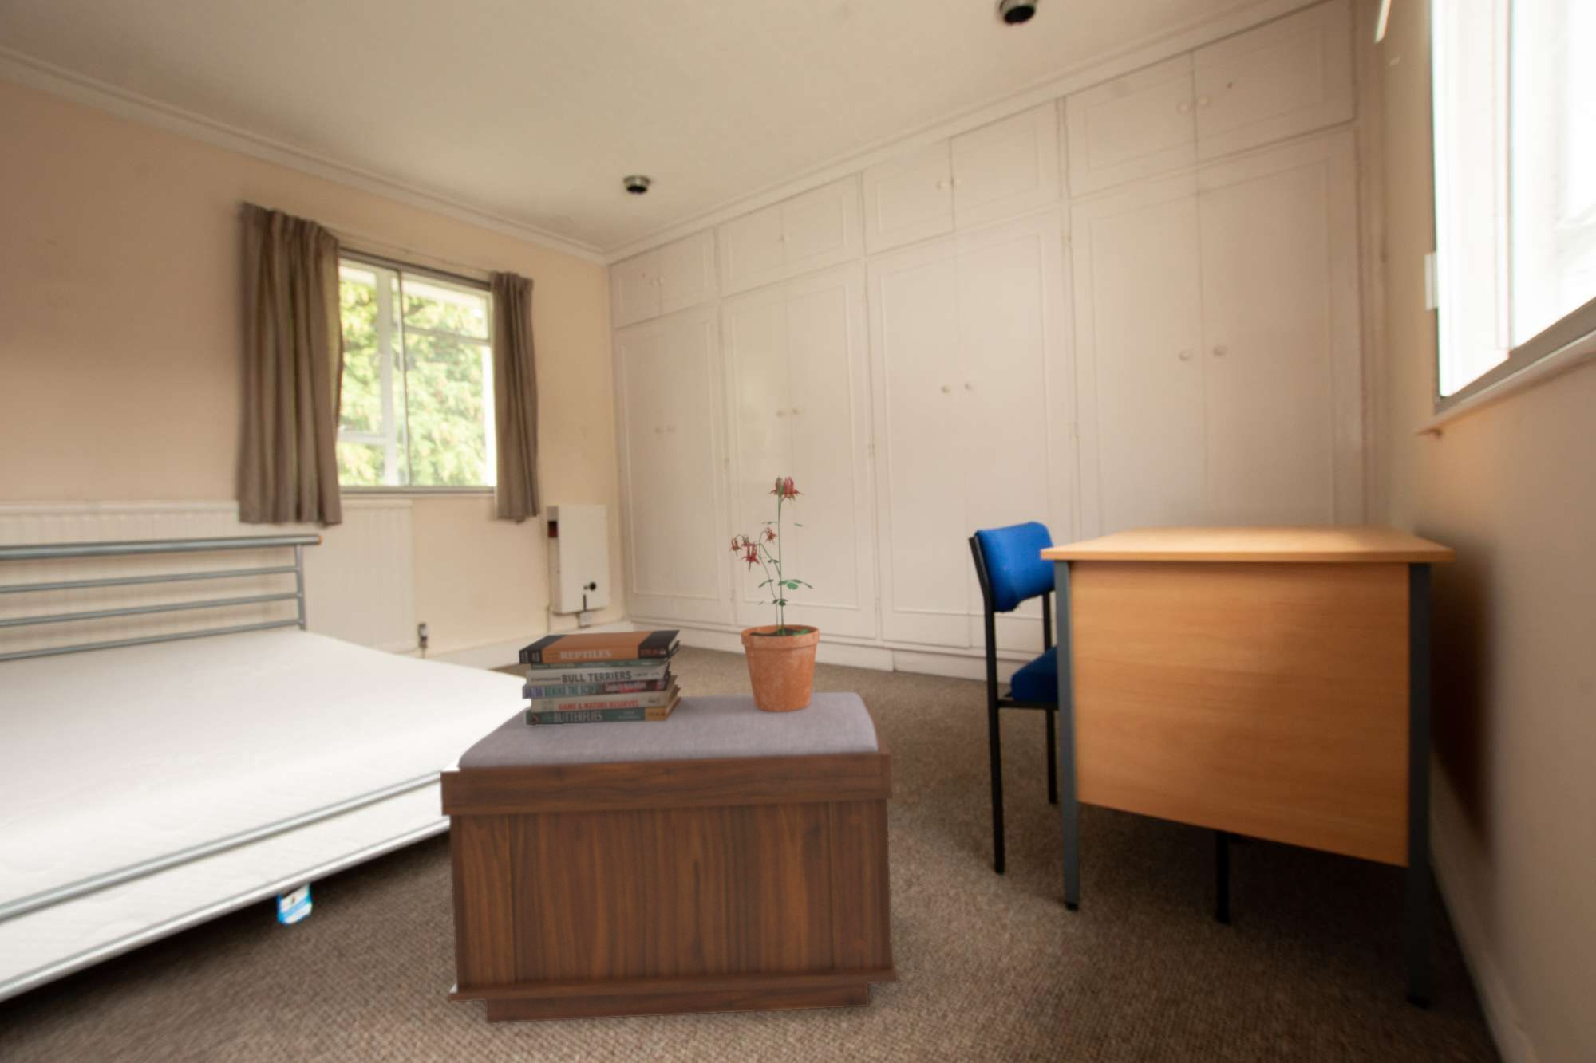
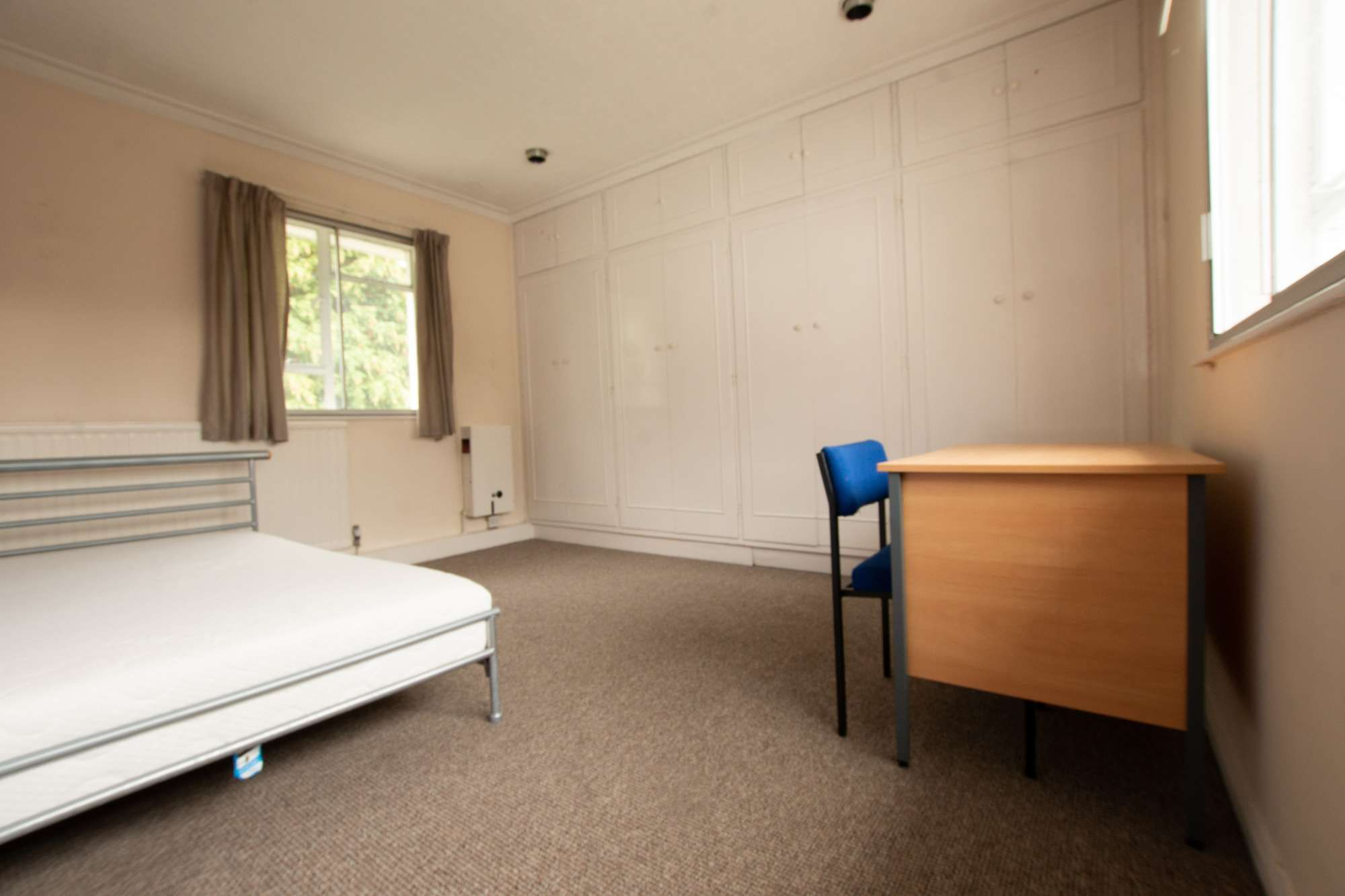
- bench (687, 834)
- potted plant (771, 588)
- book stack (604, 674)
